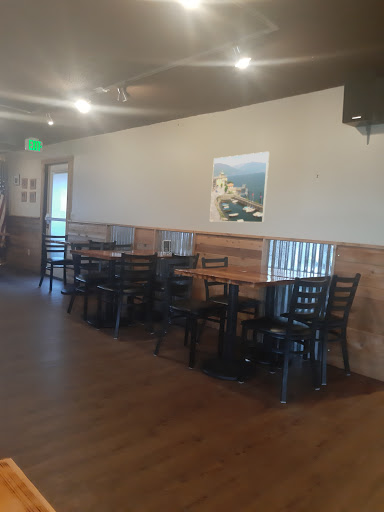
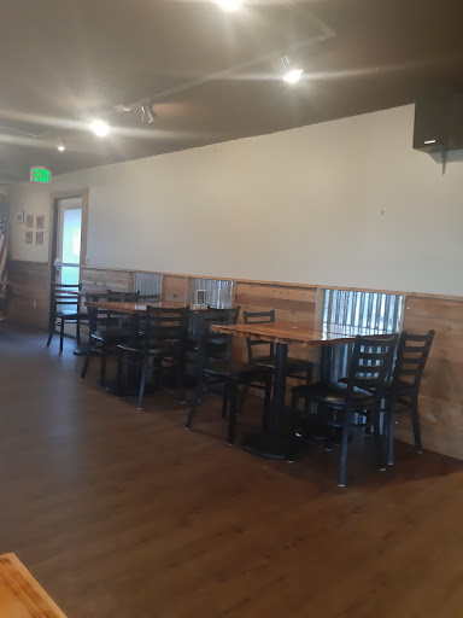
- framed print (237, 188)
